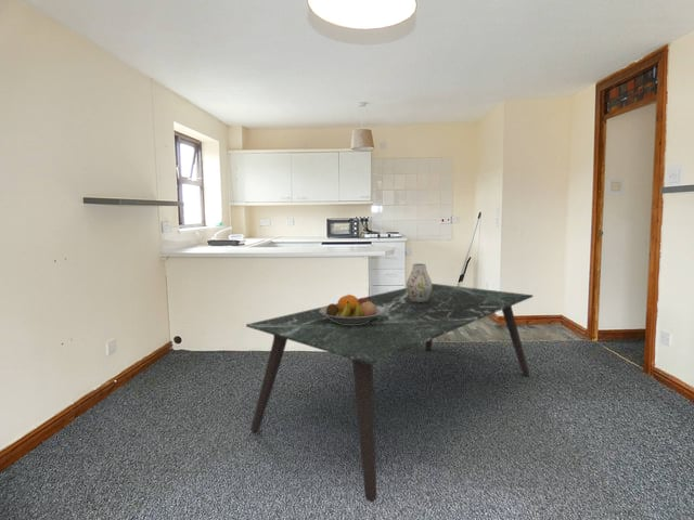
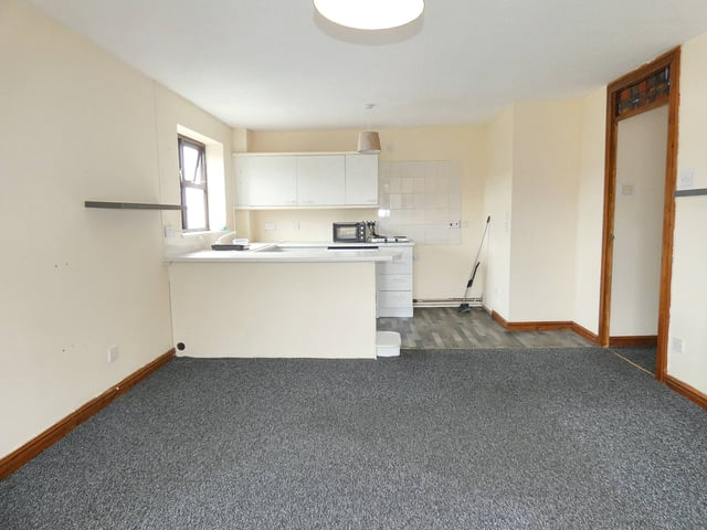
- dining table (407, 349)
- vase (419, 283)
- fruit bowl (351, 307)
